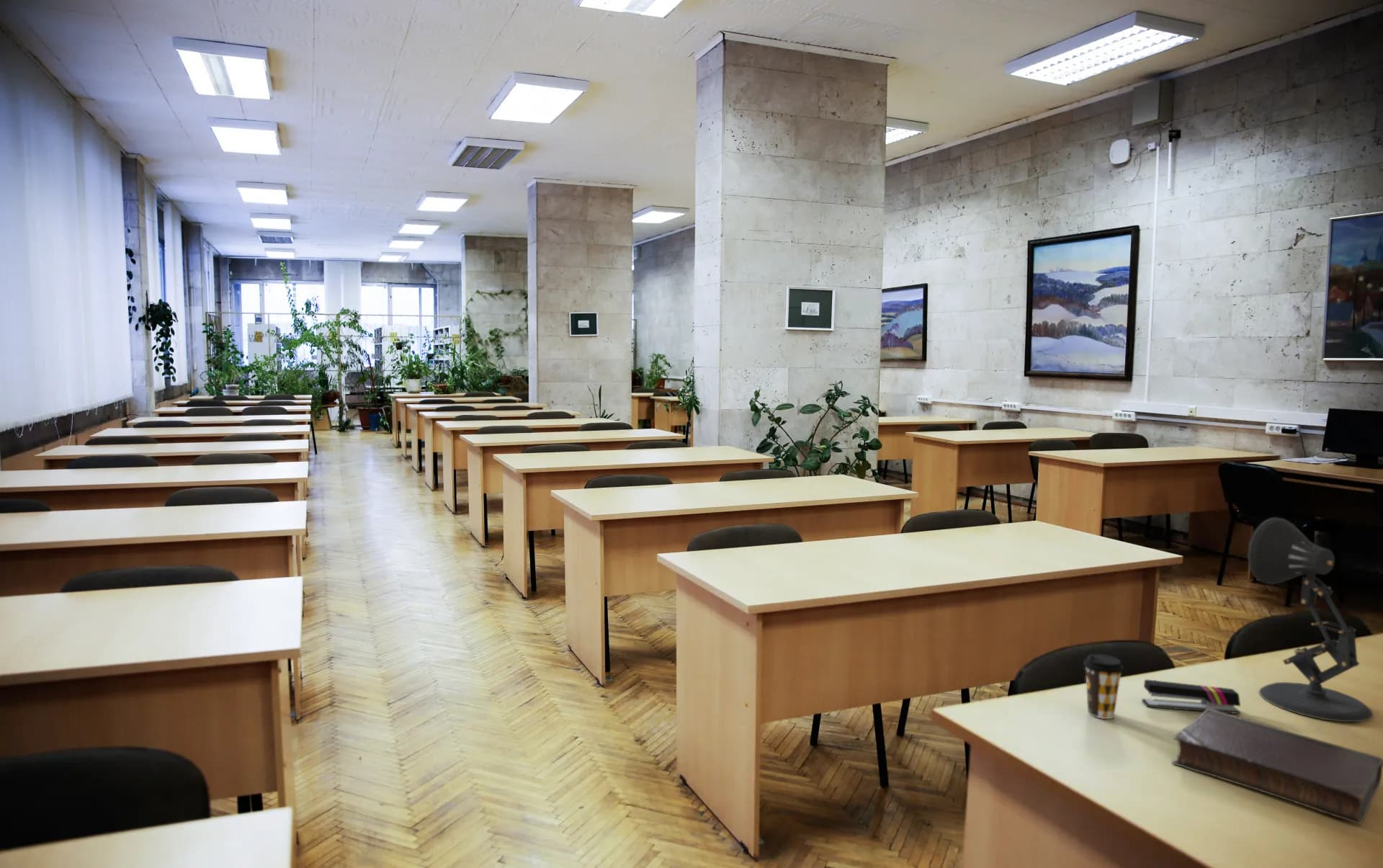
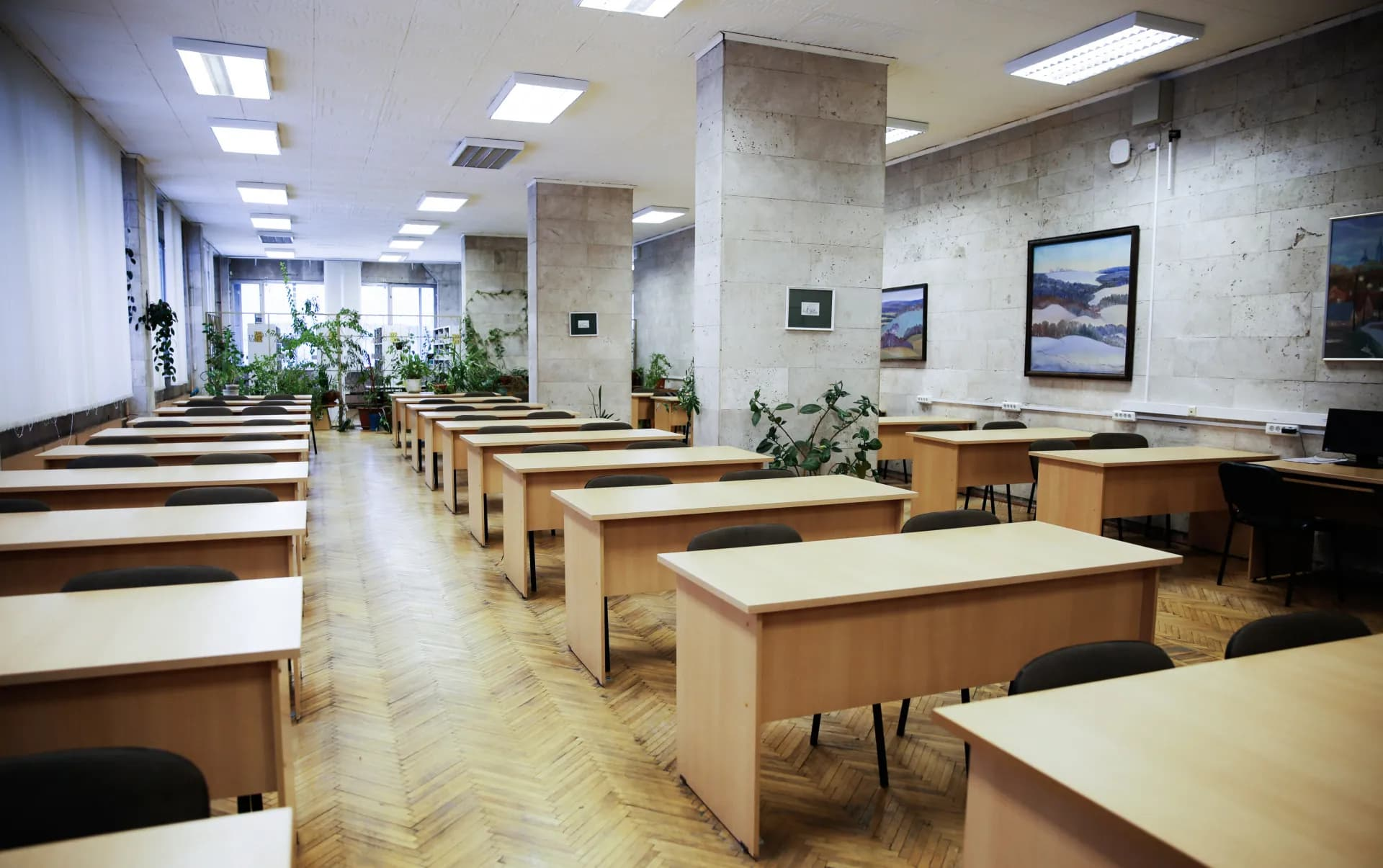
- coffee cup (1102, 686)
- stapler (1191, 696)
- desk lamp (1316, 614)
- book (1276, 758)
